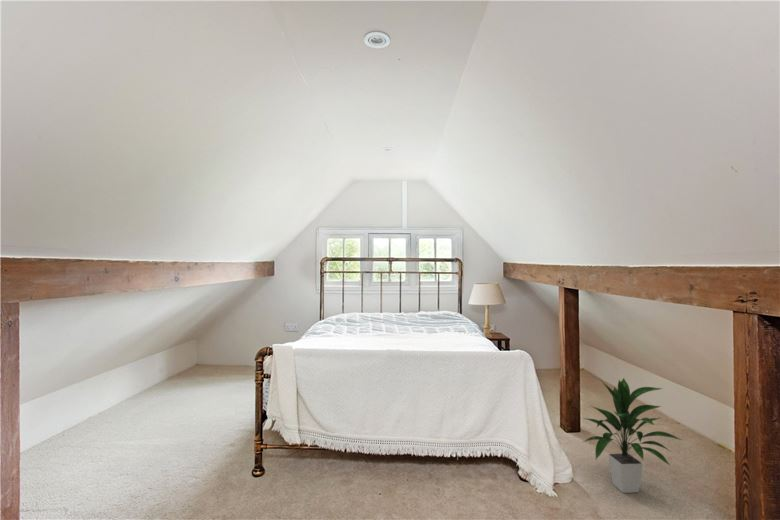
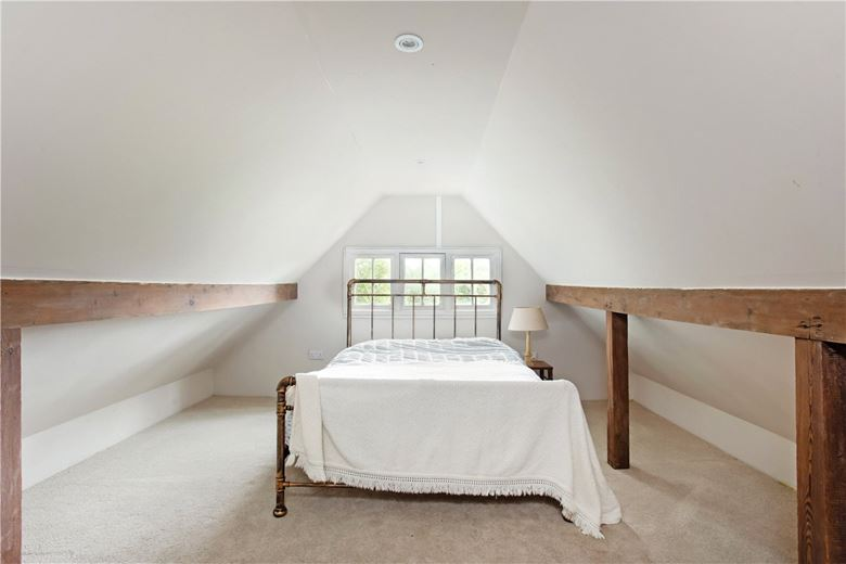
- indoor plant (624, 431)
